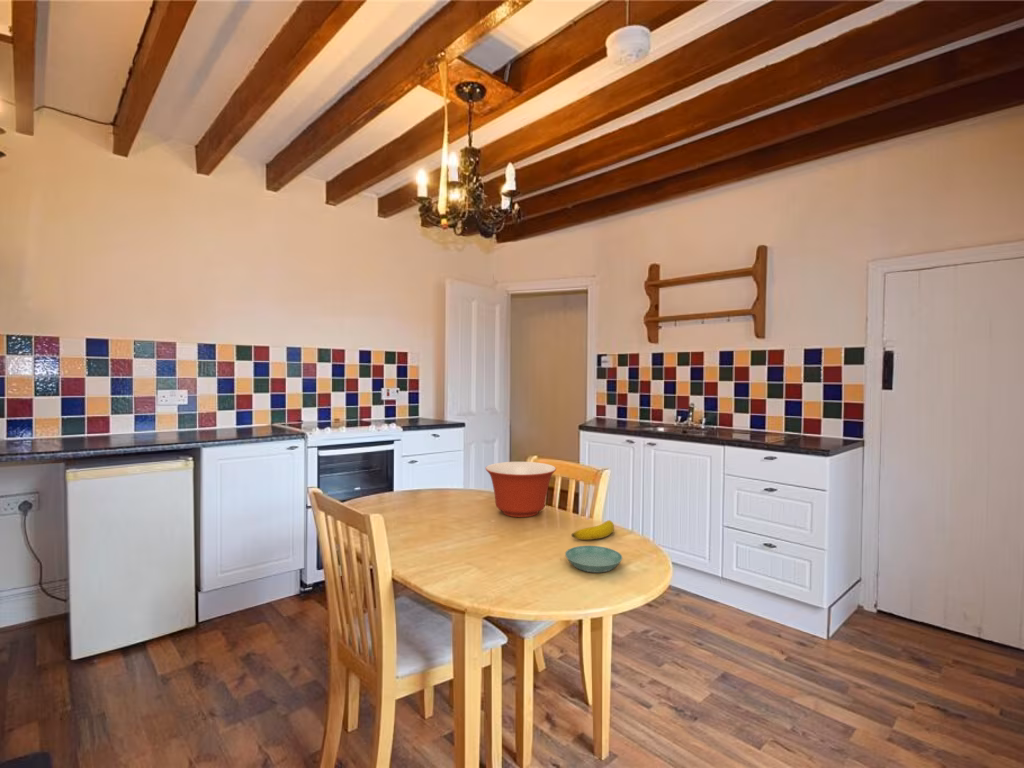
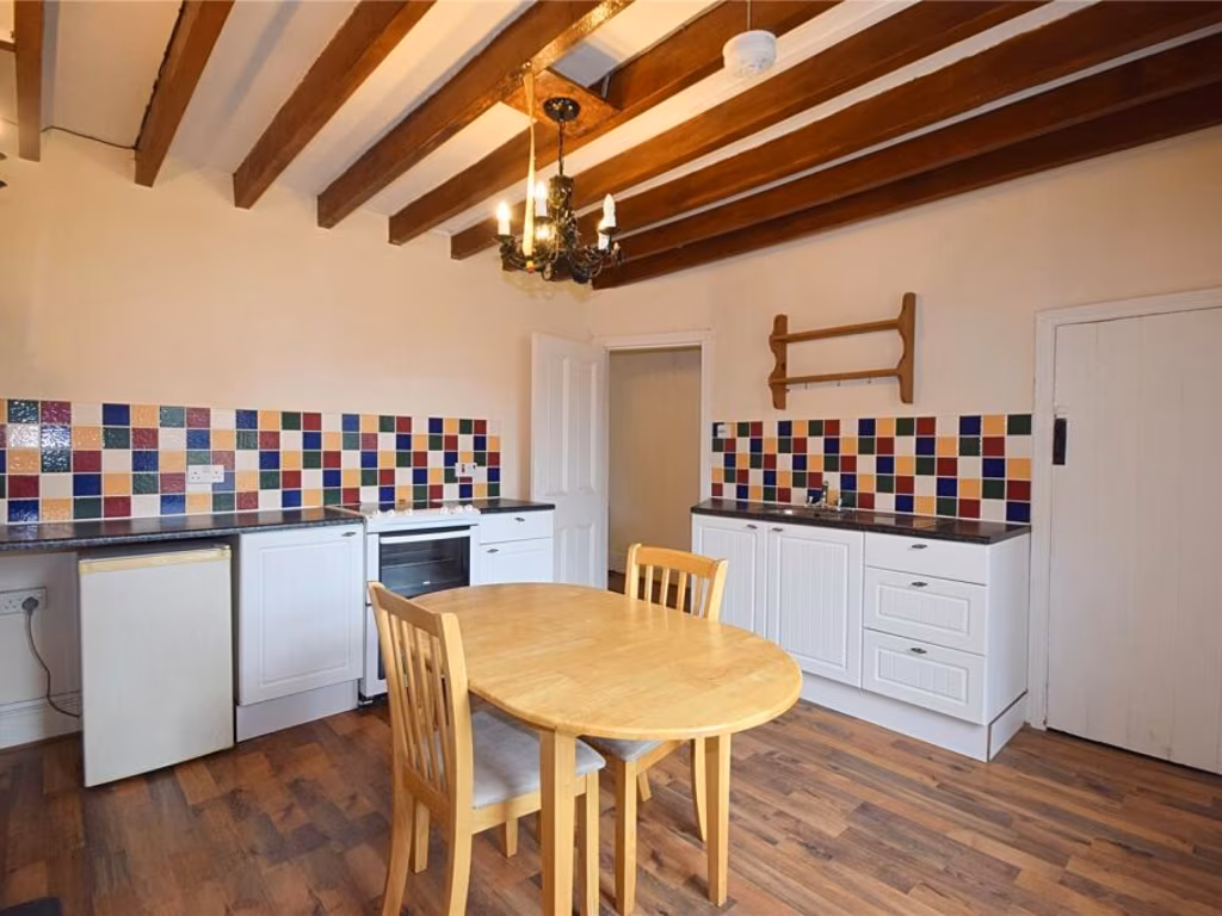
- saucer (593, 559)
- banana (598, 527)
- mixing bowl (520, 490)
